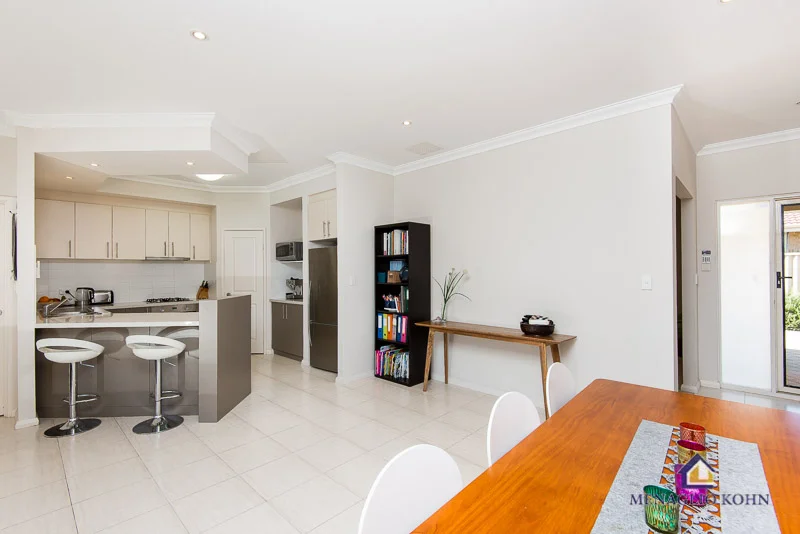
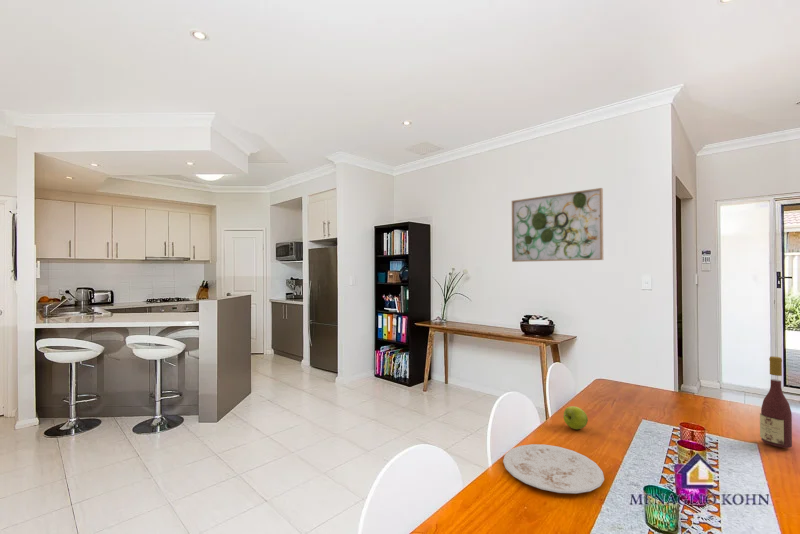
+ wall art (553, 227)
+ apple (575, 417)
+ plate (551, 467)
+ wine bottle (776, 401)
